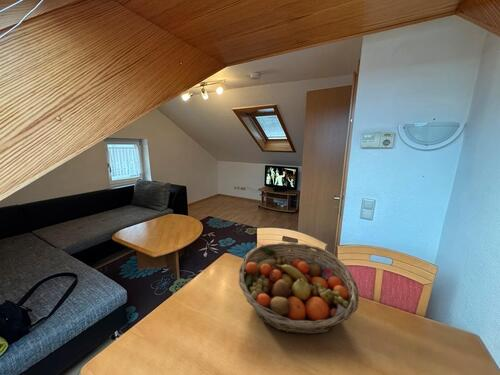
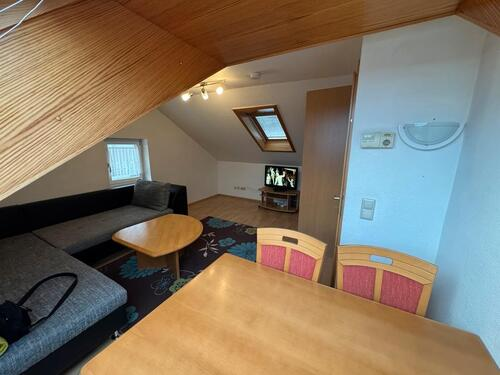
- fruit basket (294, 283)
